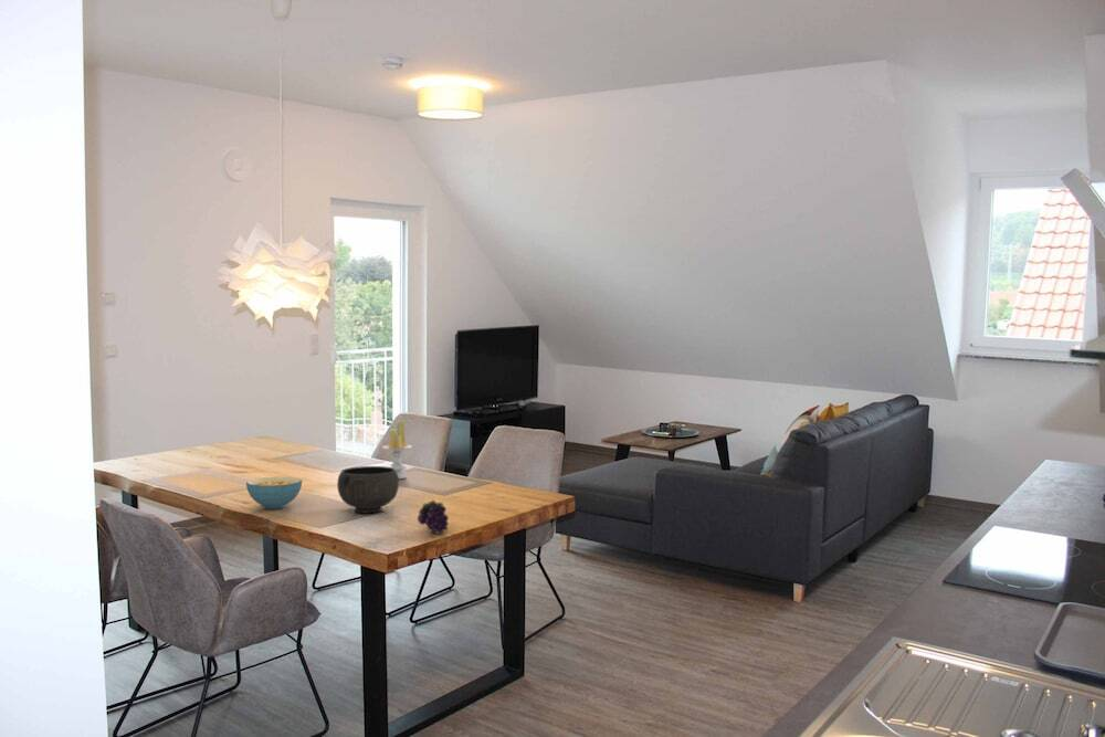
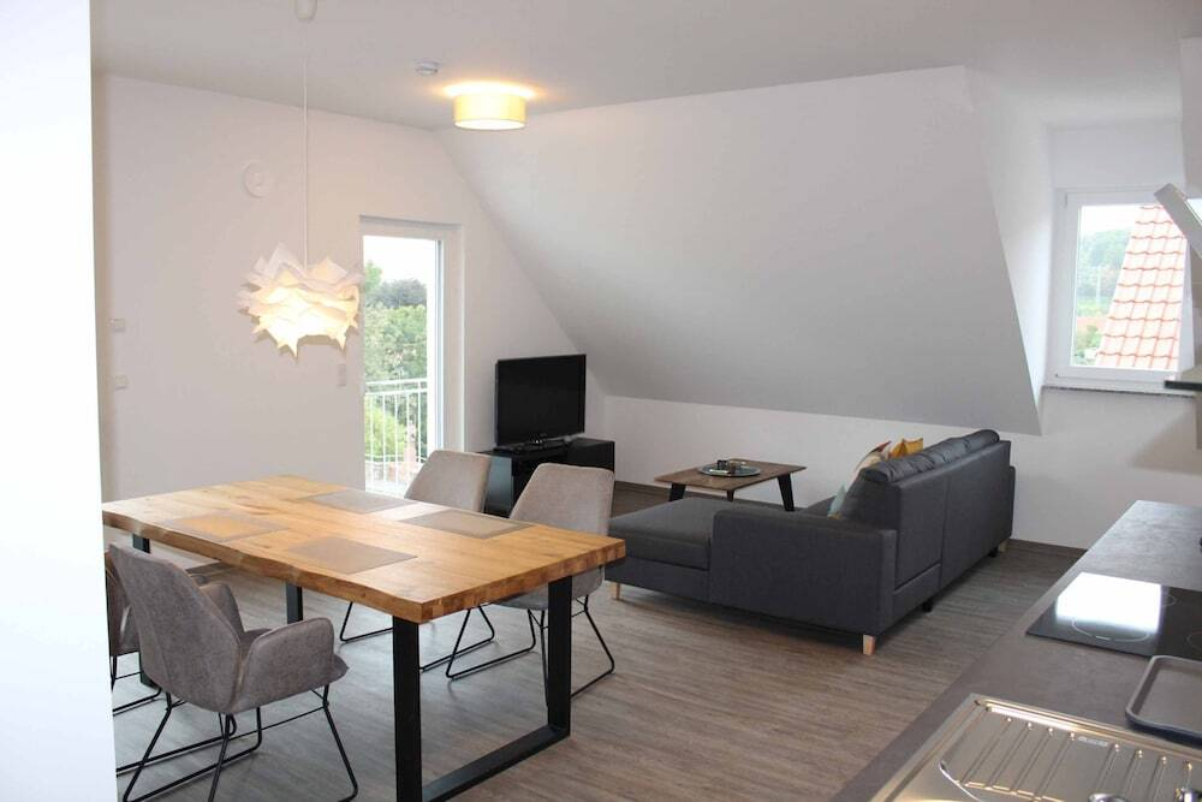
- candle (397, 449)
- bowl (368, 489)
- cereal bowl (274, 494)
- fruit (434, 514)
